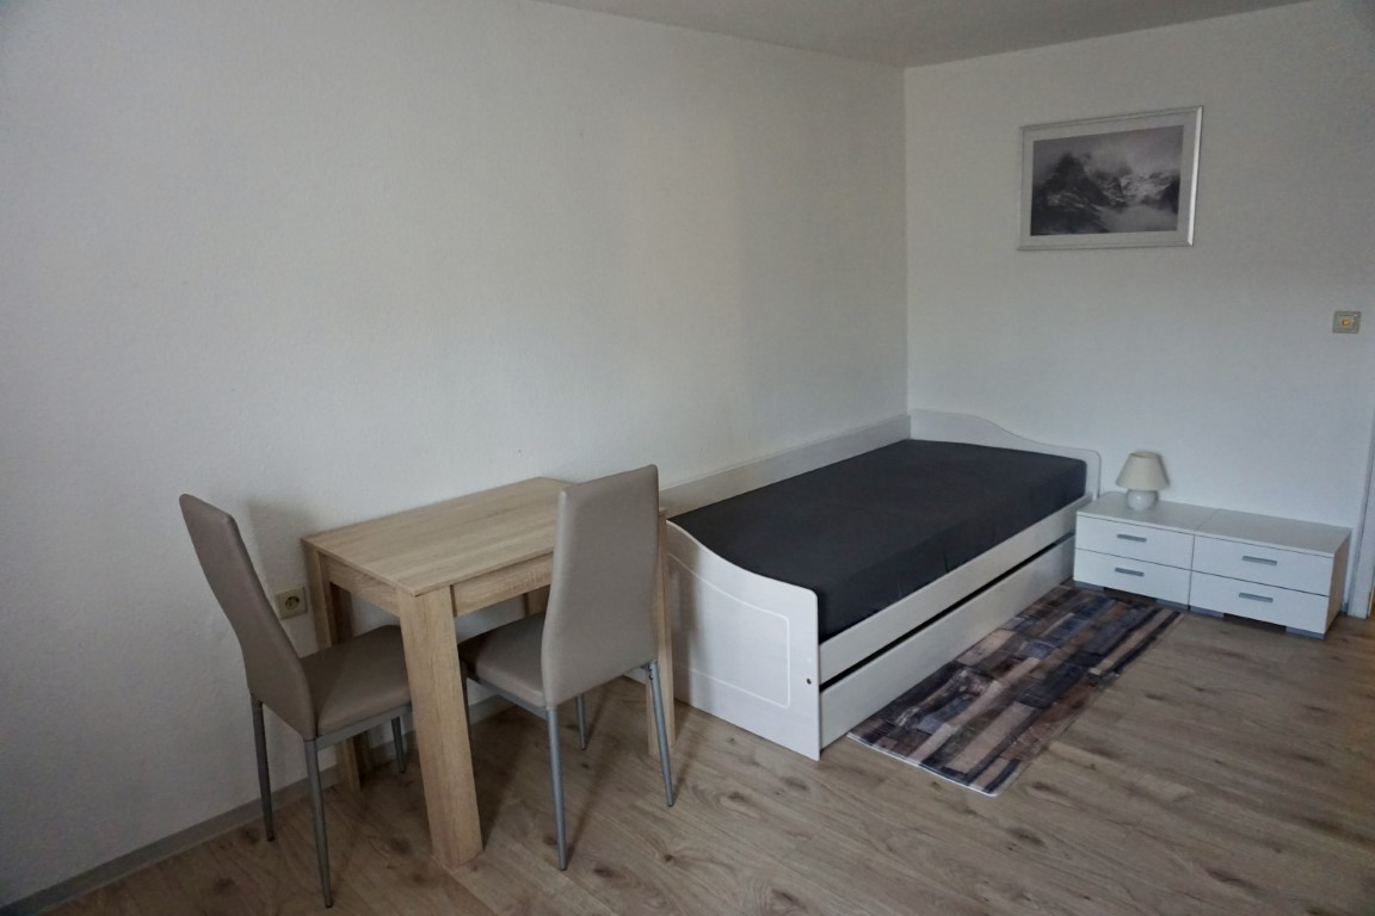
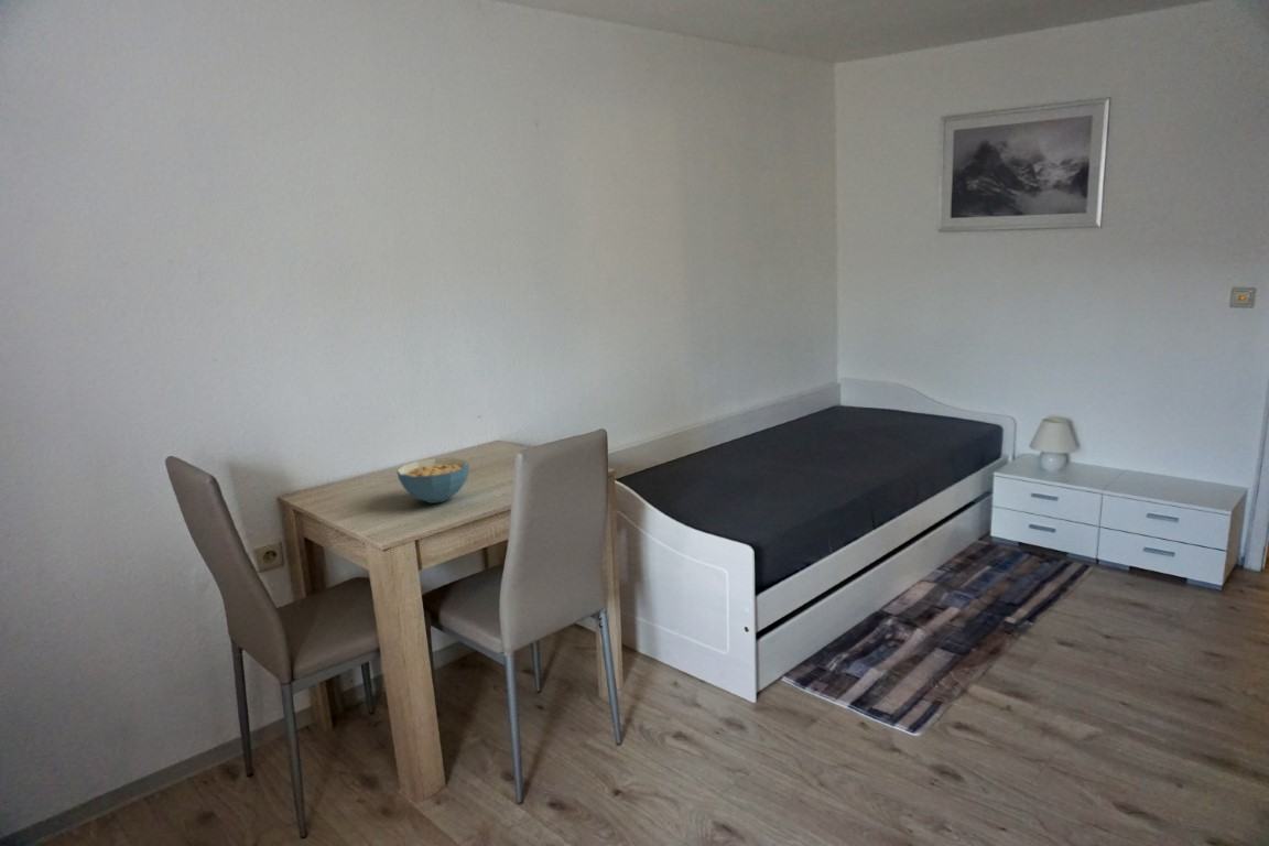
+ cereal bowl (434, 482)
